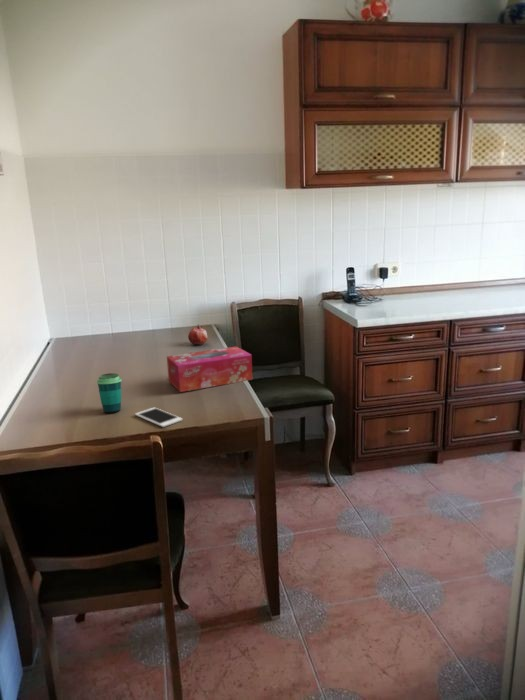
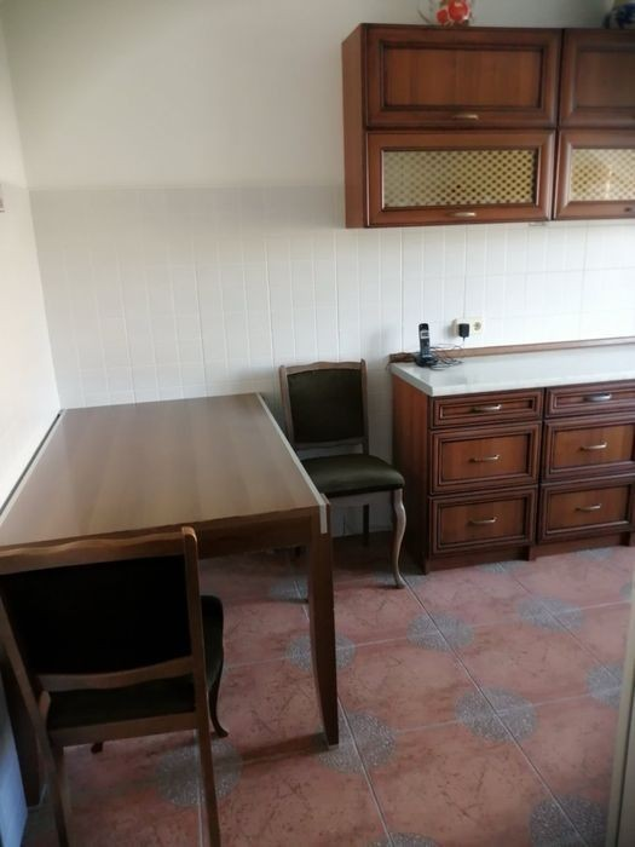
- cell phone (158, 416)
- fruit (197, 334)
- cup (110, 392)
- tissue box (209, 368)
